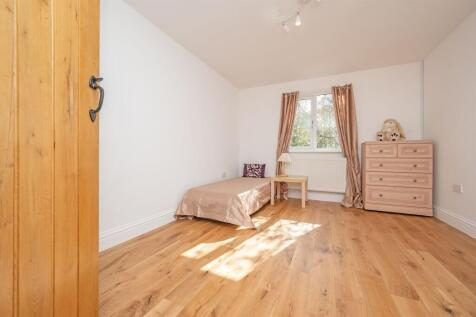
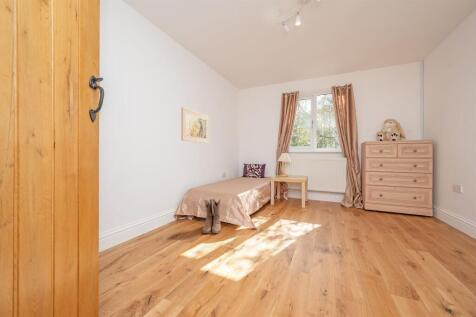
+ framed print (196, 127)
+ boots (212, 214)
